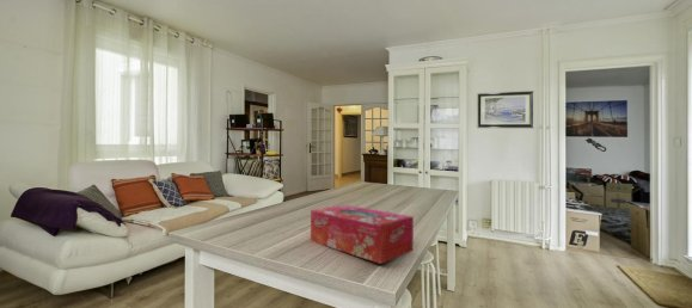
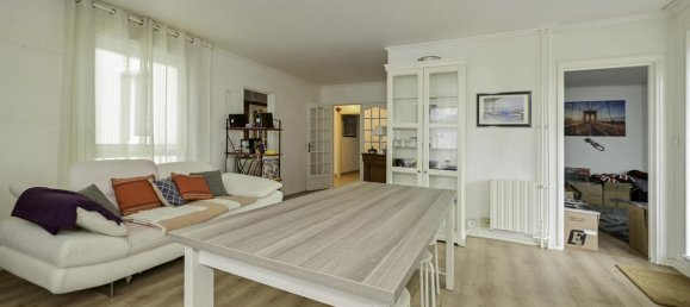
- tissue box (359, 229)
